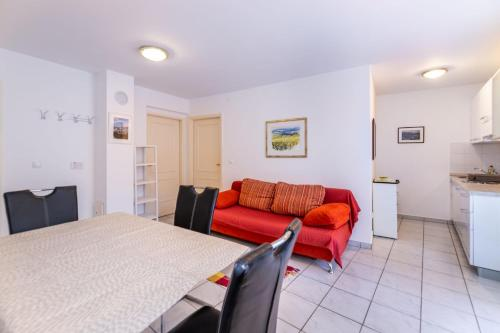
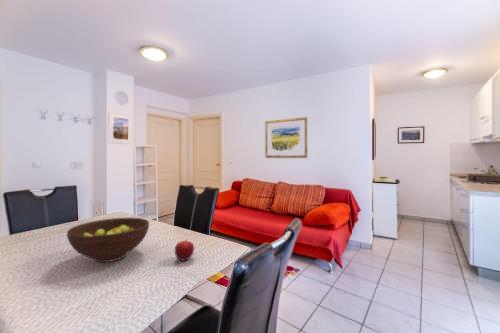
+ fruit (184, 249)
+ fruit bowl (111, 241)
